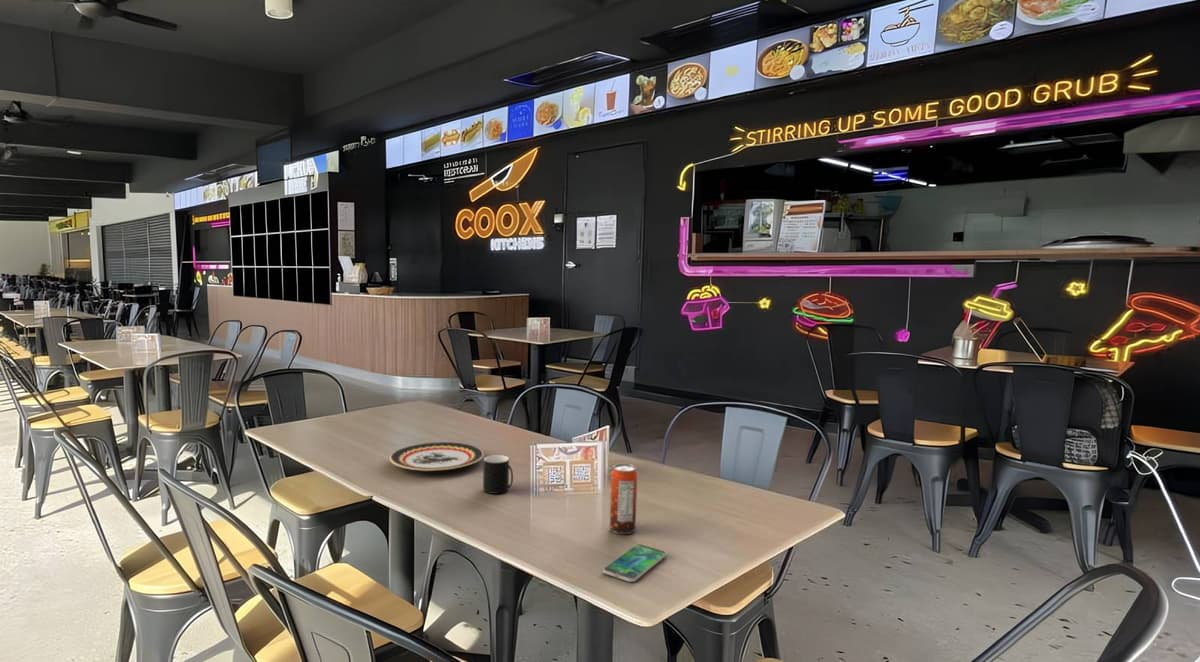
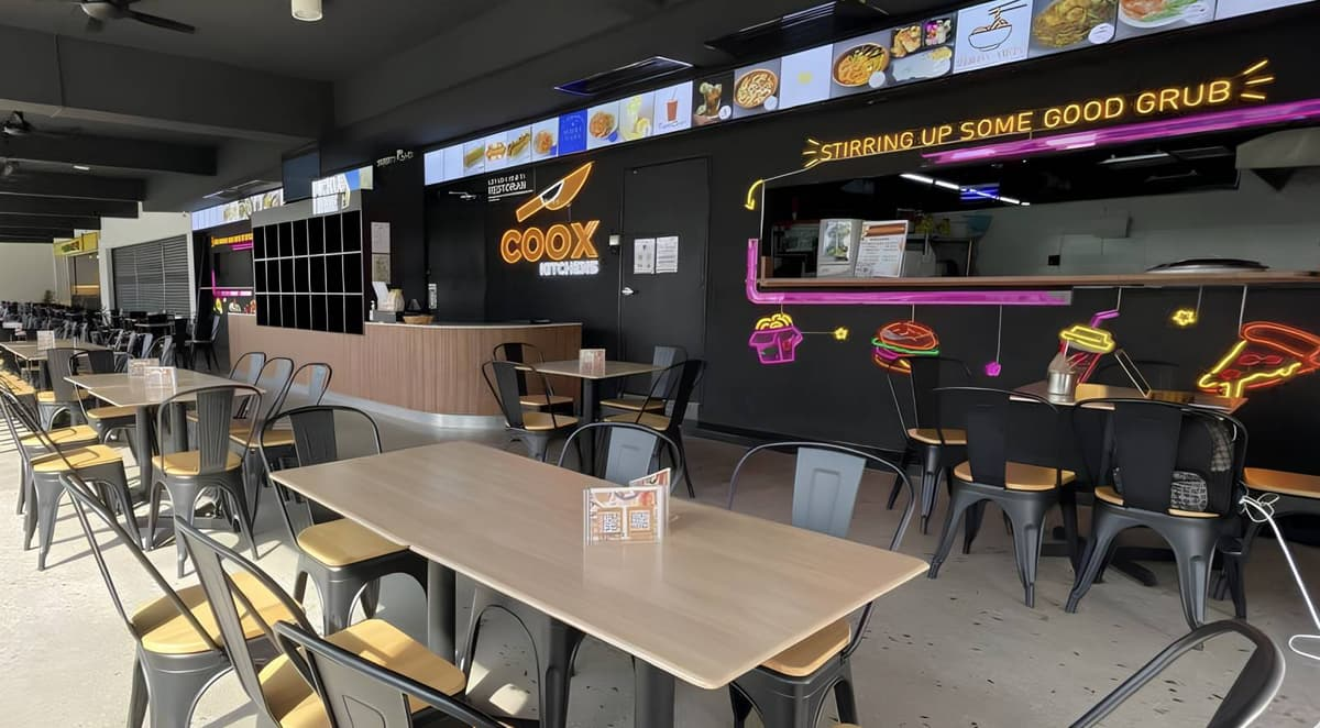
- cup (499, 475)
- soda can (623, 498)
- plate (437, 458)
- smartphone (635, 562)
